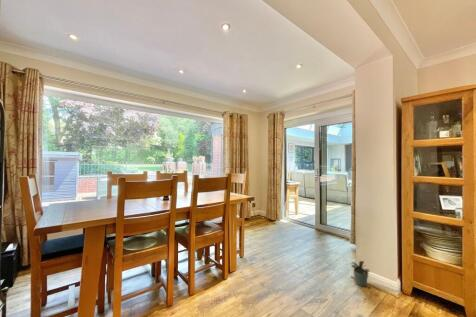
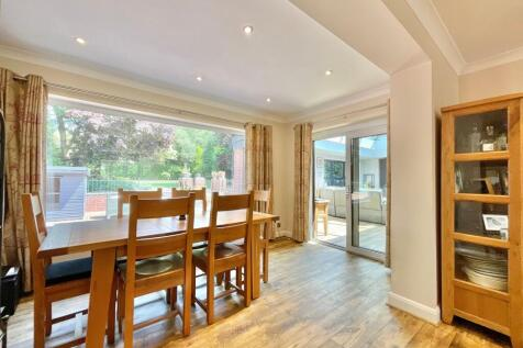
- potted plant (359, 271)
